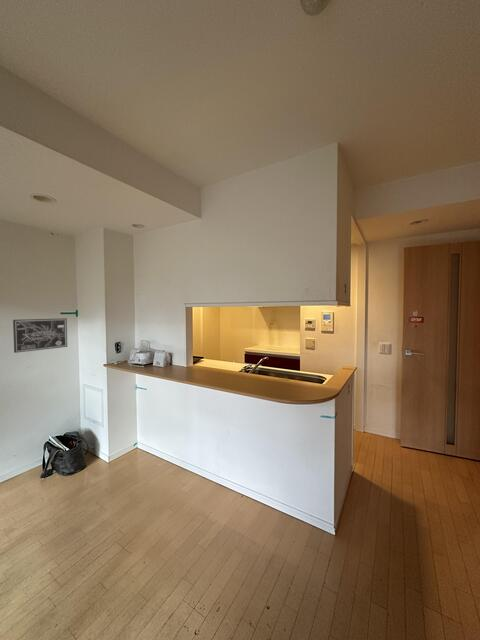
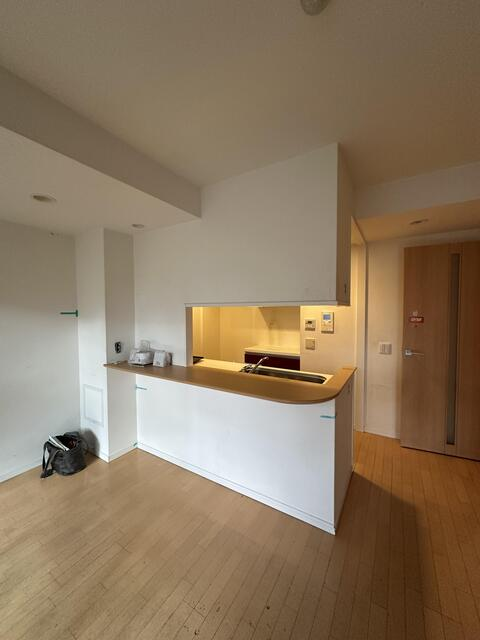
- wall art (42, 334)
